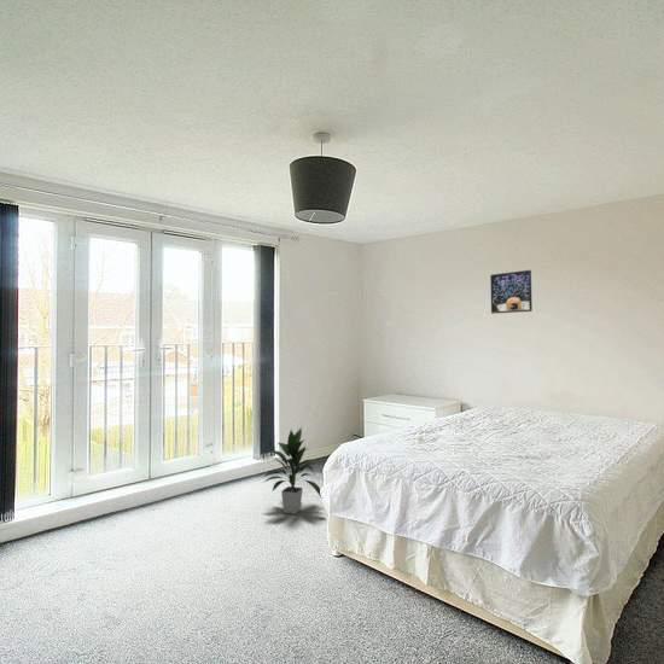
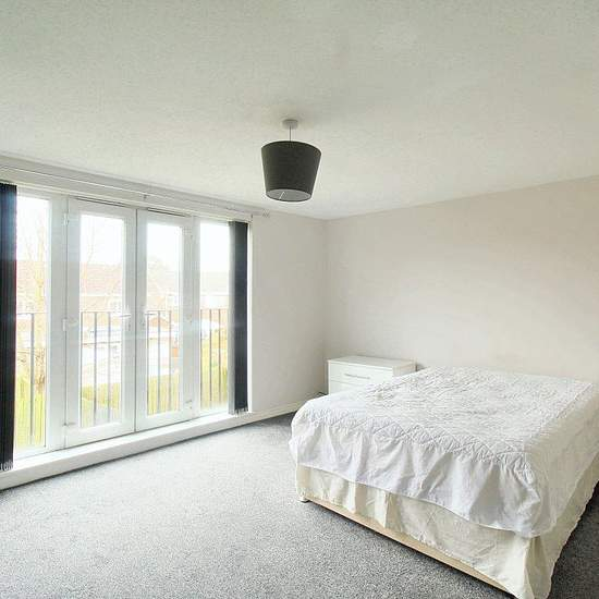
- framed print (509, 292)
- indoor plant (293, 471)
